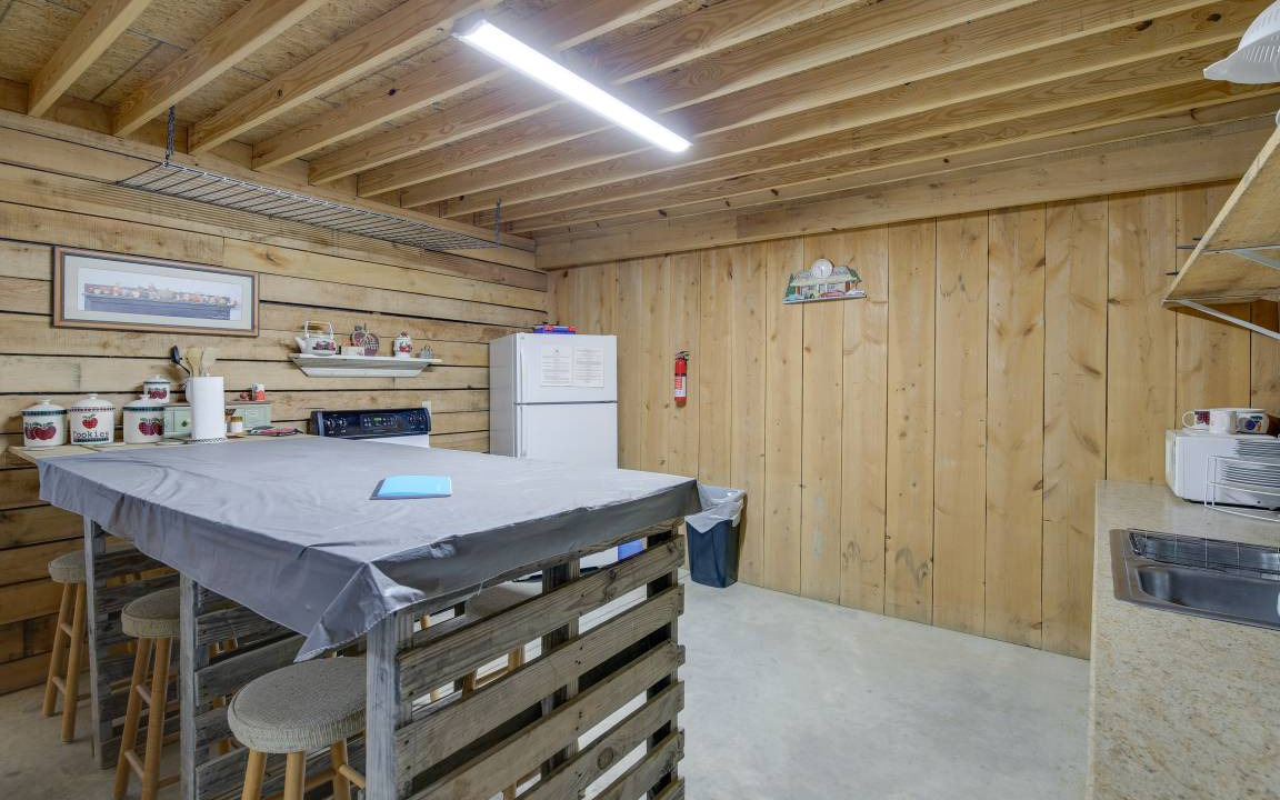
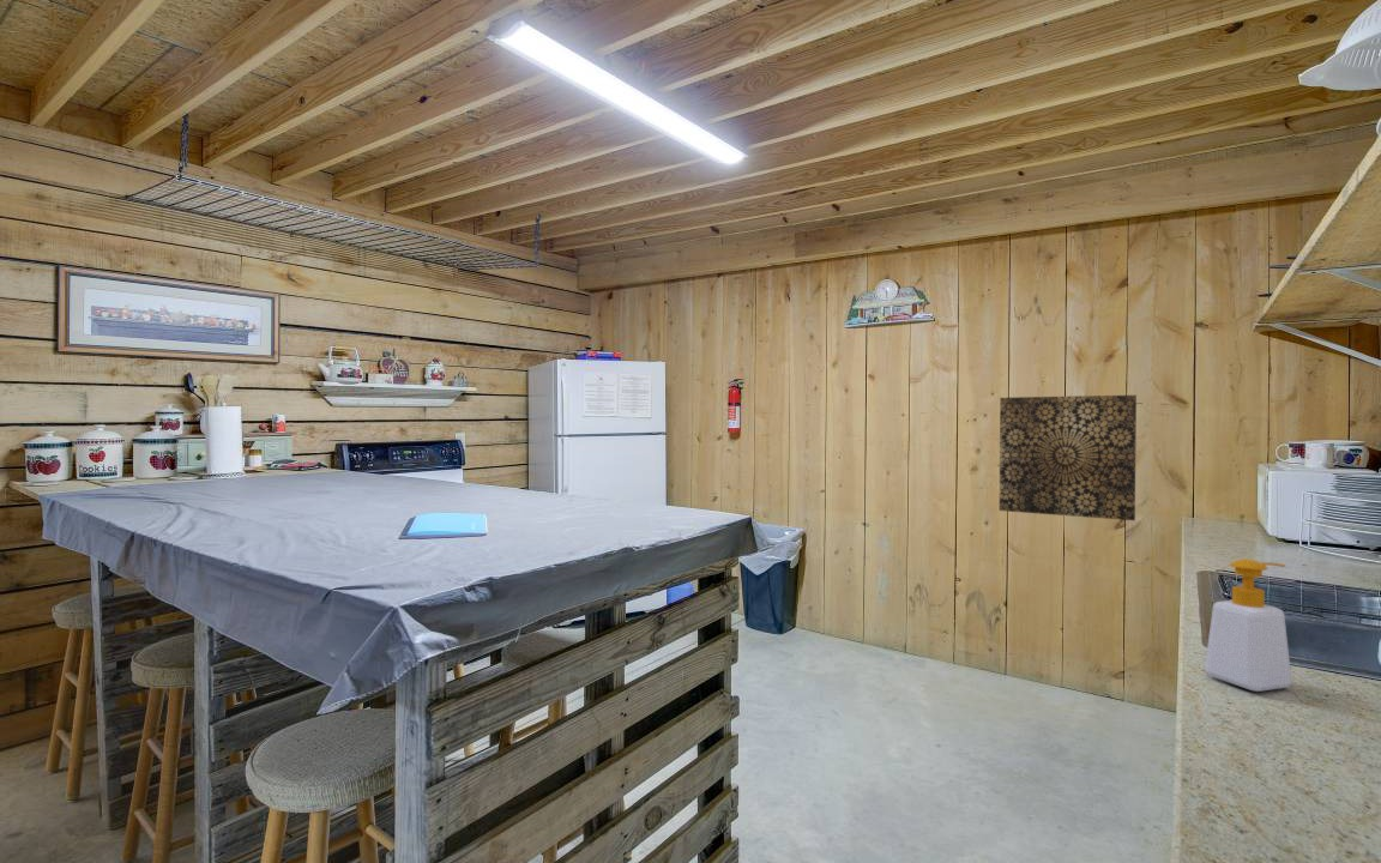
+ soap bottle (1256, 620)
+ wall art (1063, 455)
